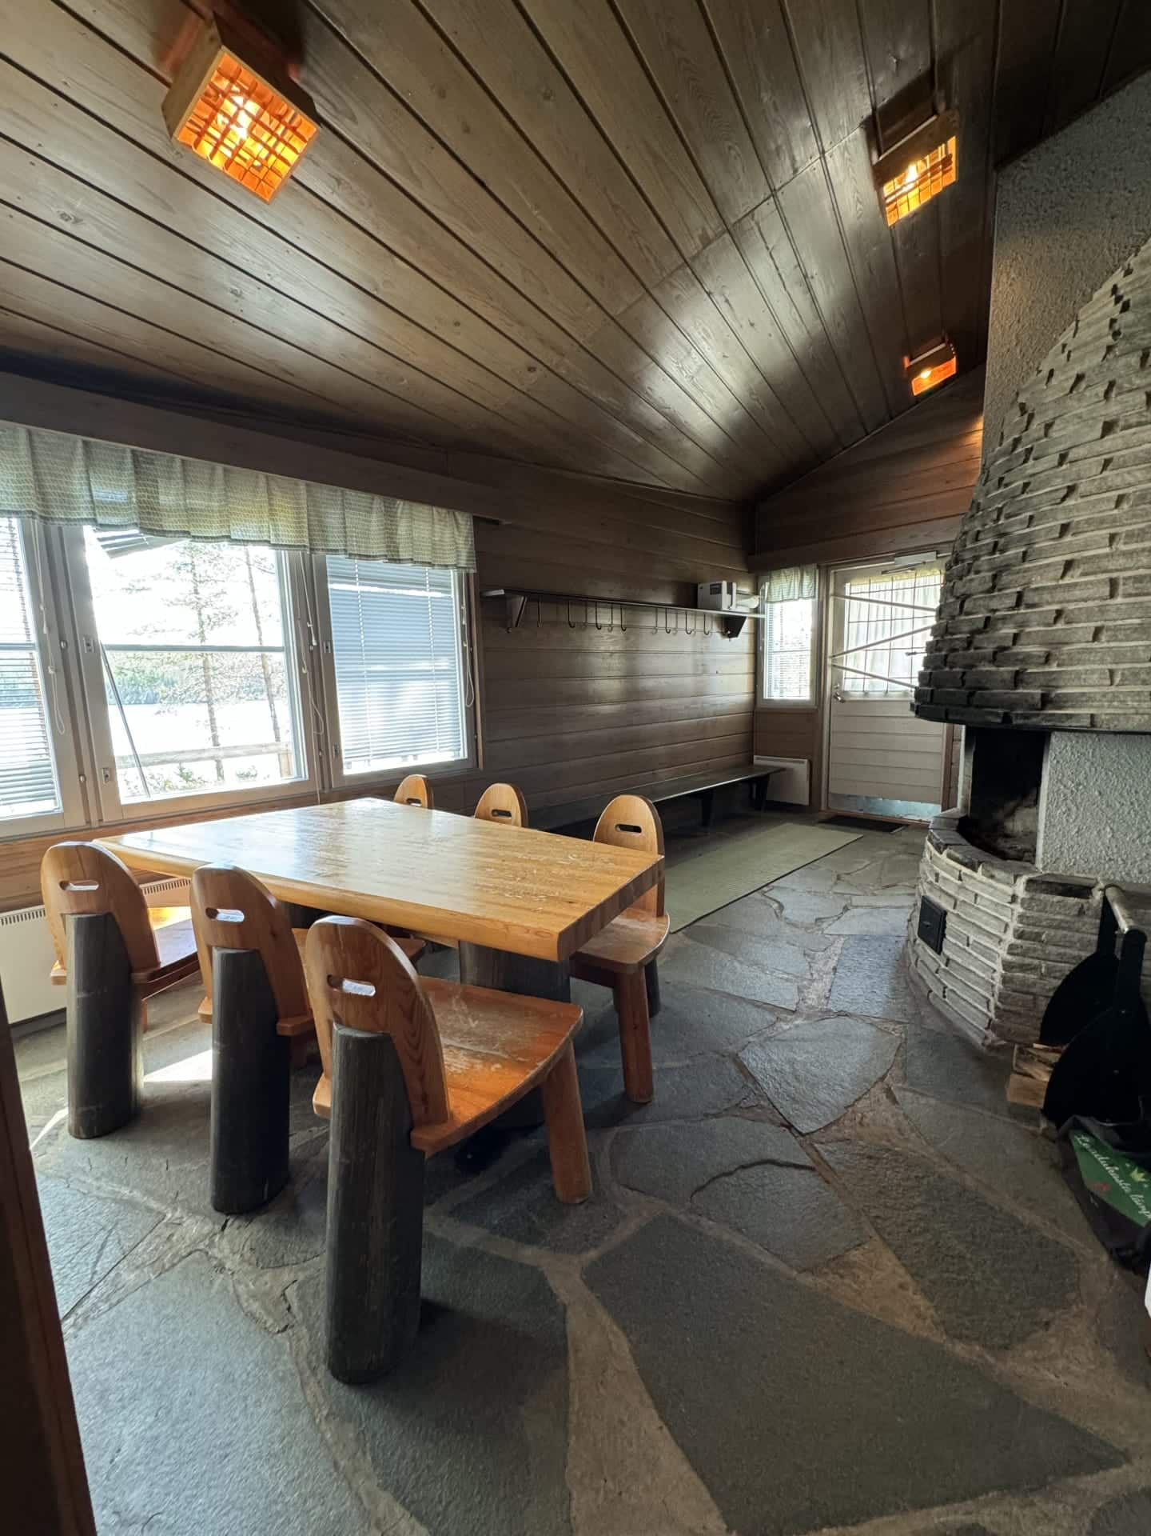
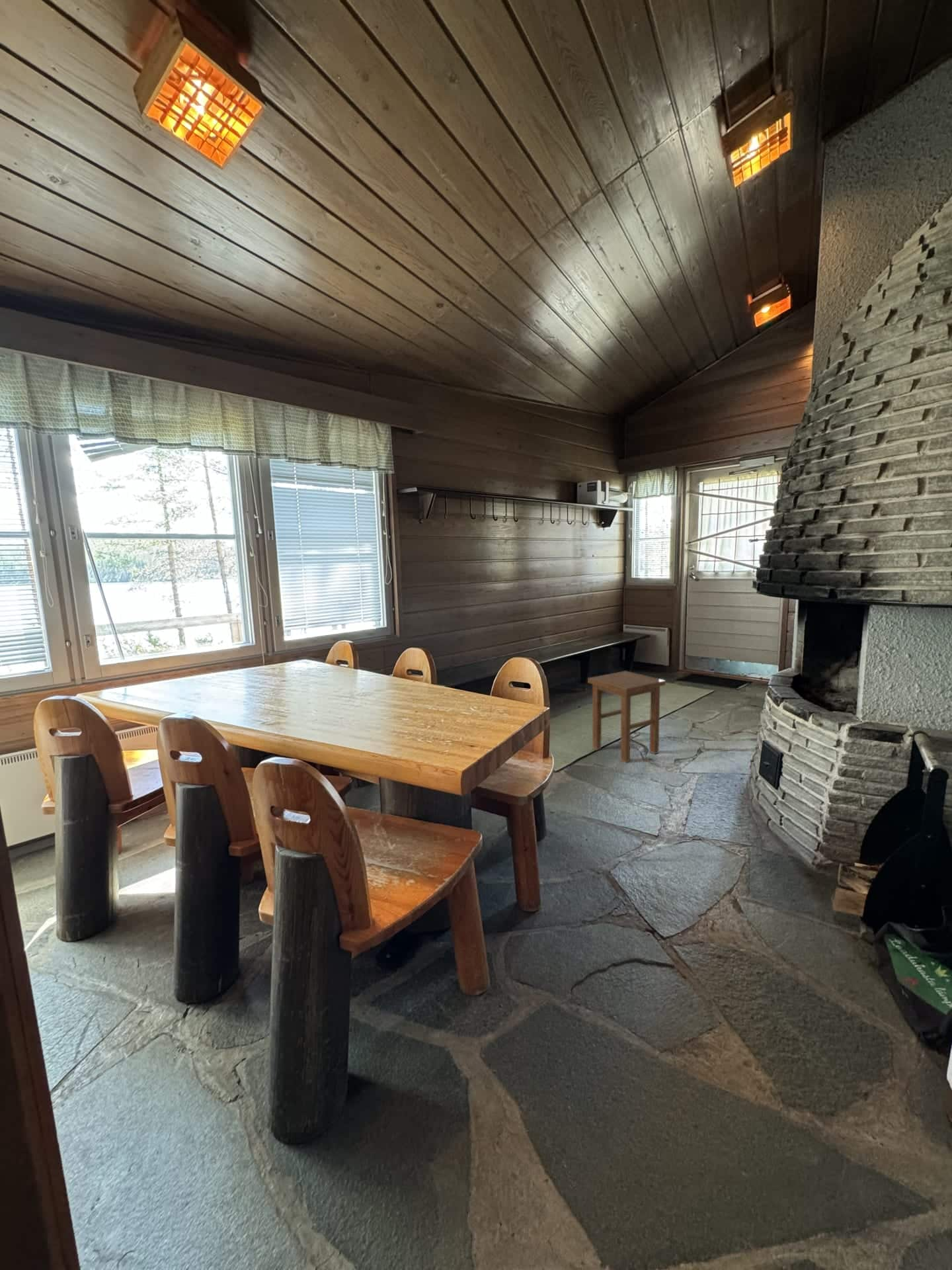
+ stool (625, 715)
